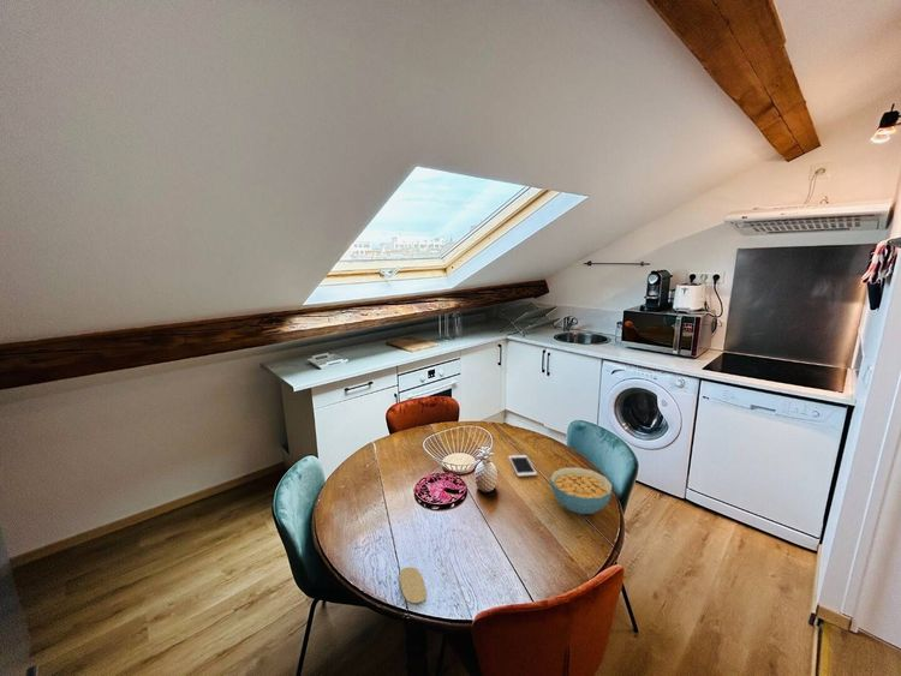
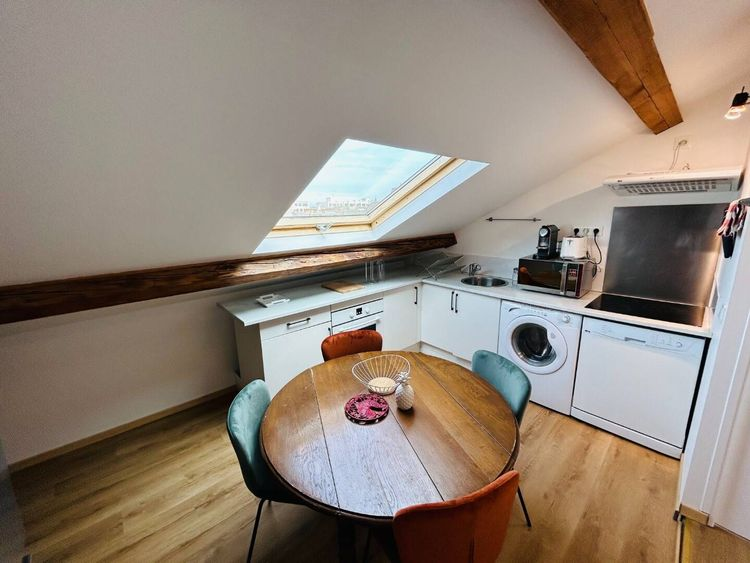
- coaster (412, 584)
- cell phone (521, 465)
- cereal bowl (579, 495)
